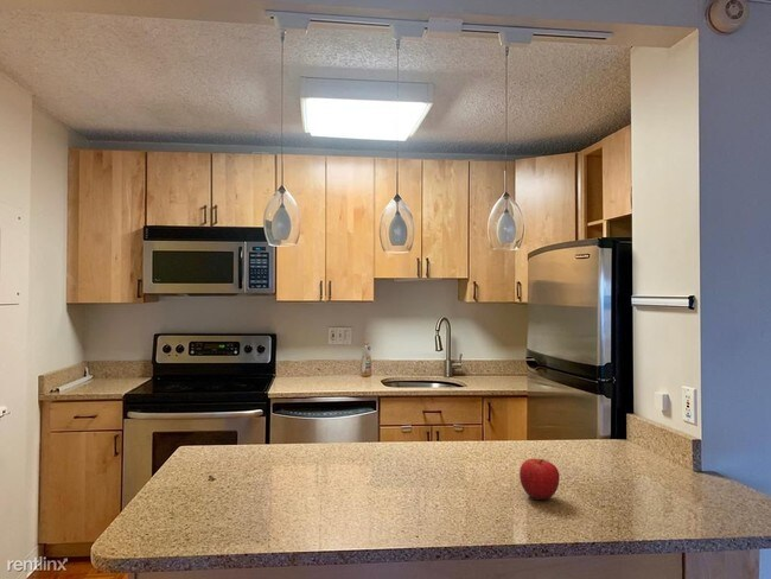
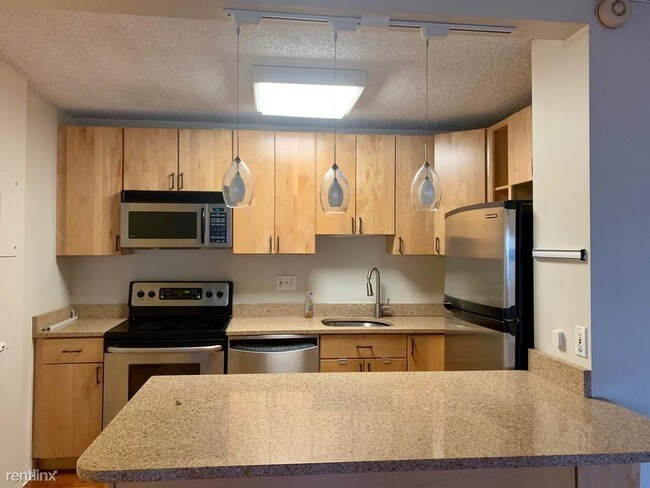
- fruit (539, 477)
